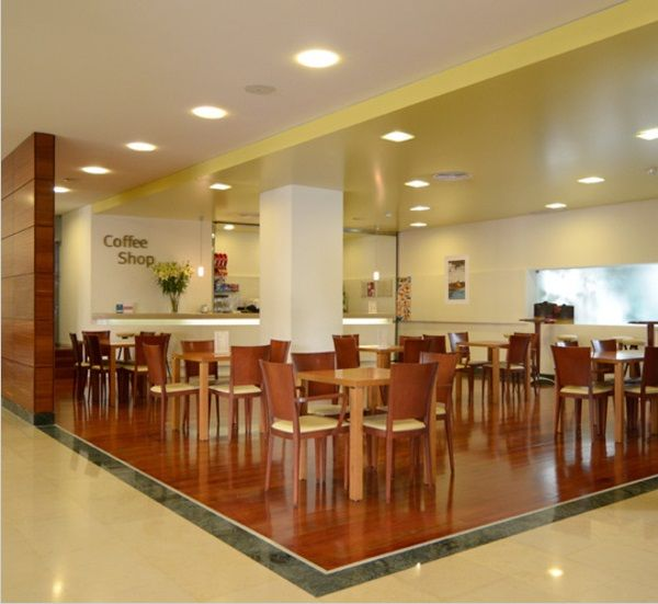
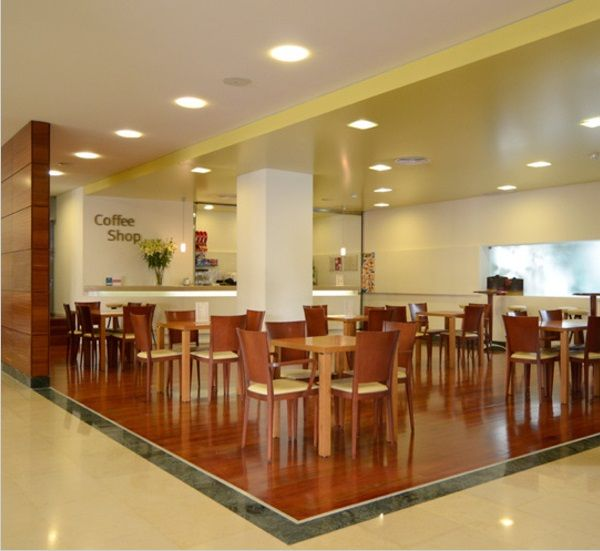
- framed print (456, 280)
